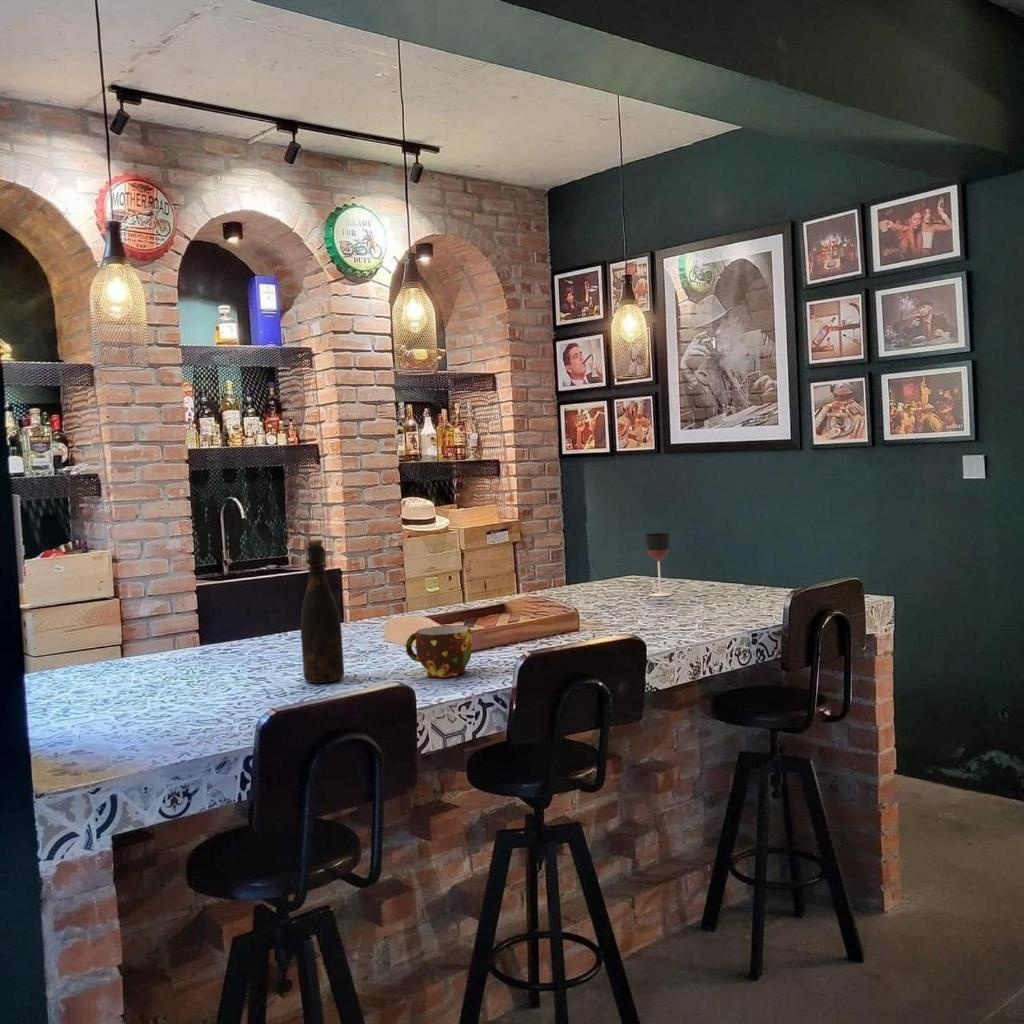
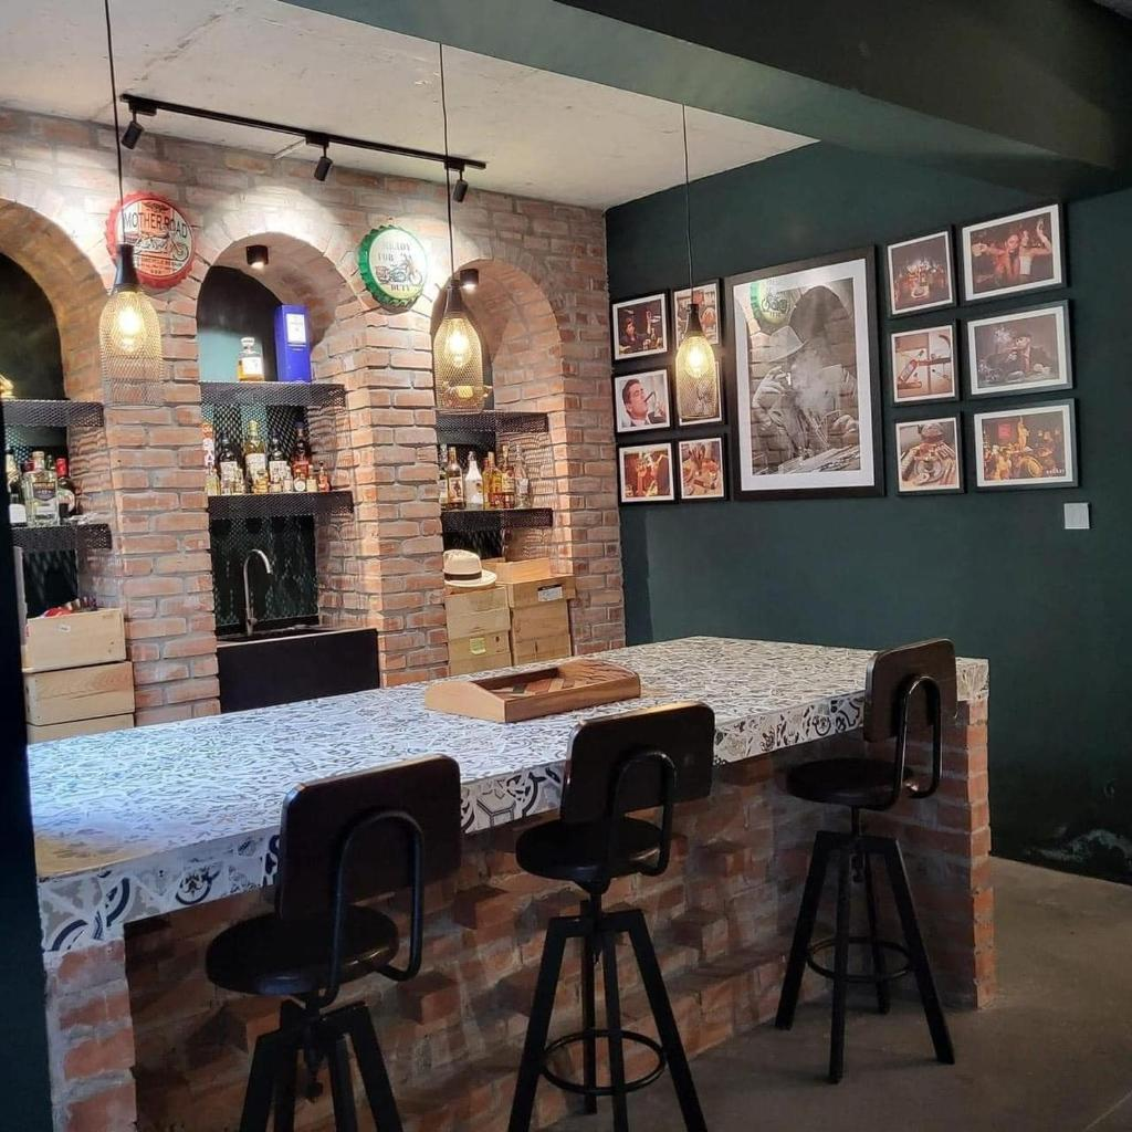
- bottle (319, 610)
- wineglass (658, 564)
- cup (441, 652)
